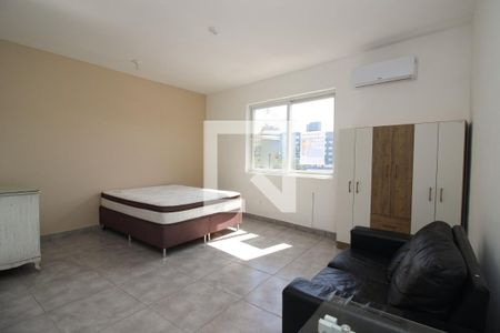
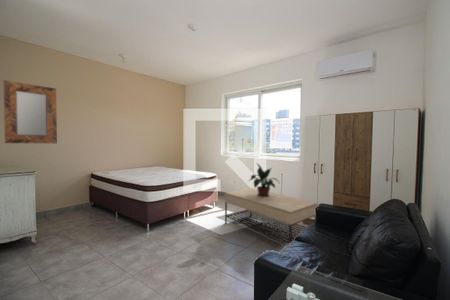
+ potted plant (263, 178)
+ coffee table (266, 214)
+ home mirror (32, 114)
